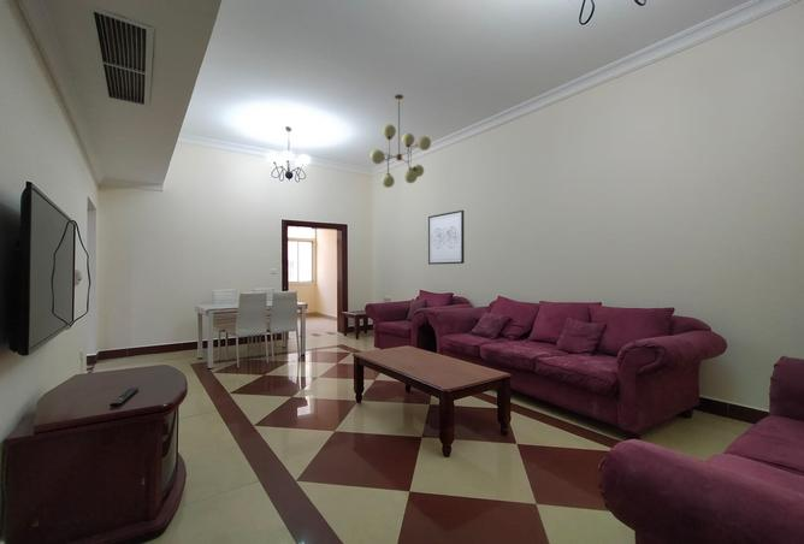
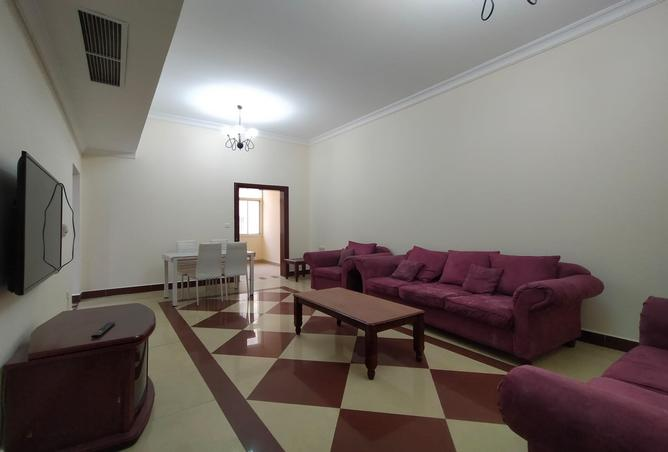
- chandelier (398, 141)
- wall art (444, 238)
